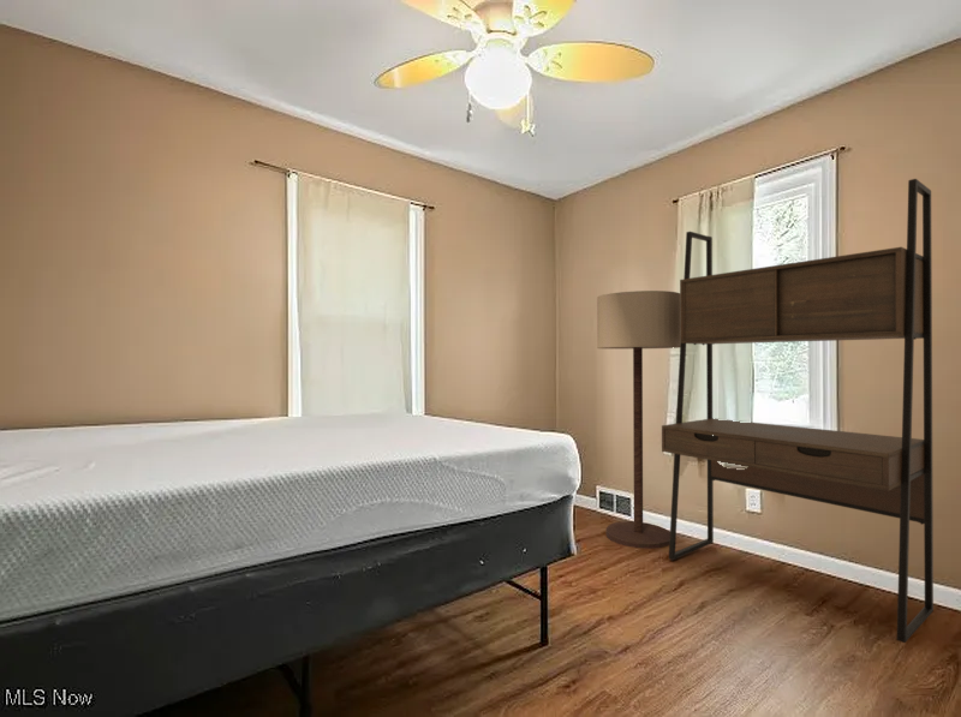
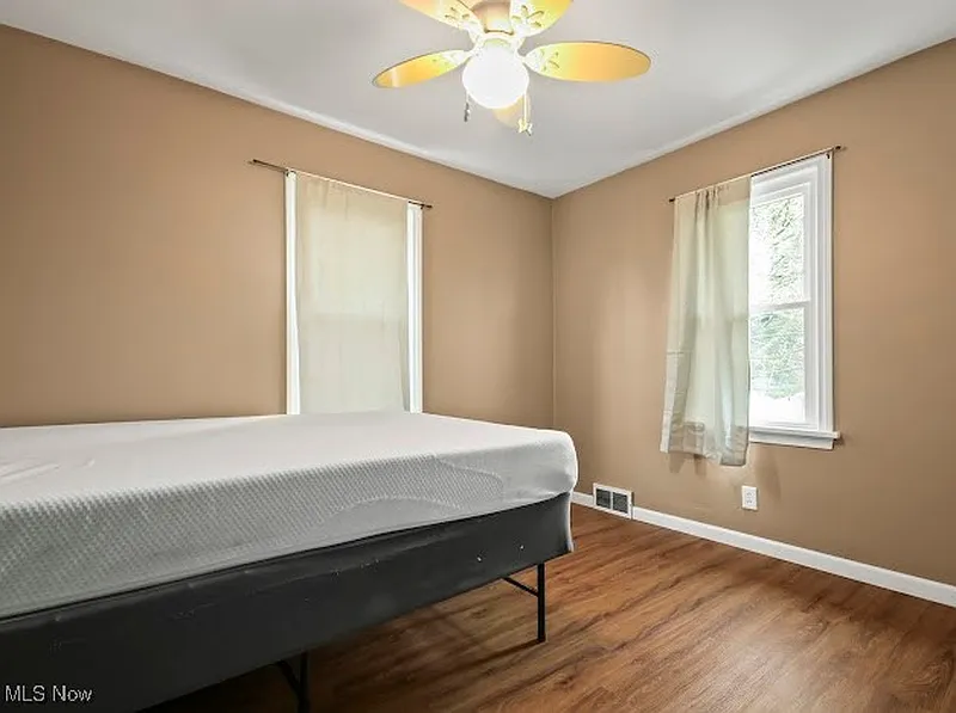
- desk (774, 424)
- floor lamp (638, 416)
